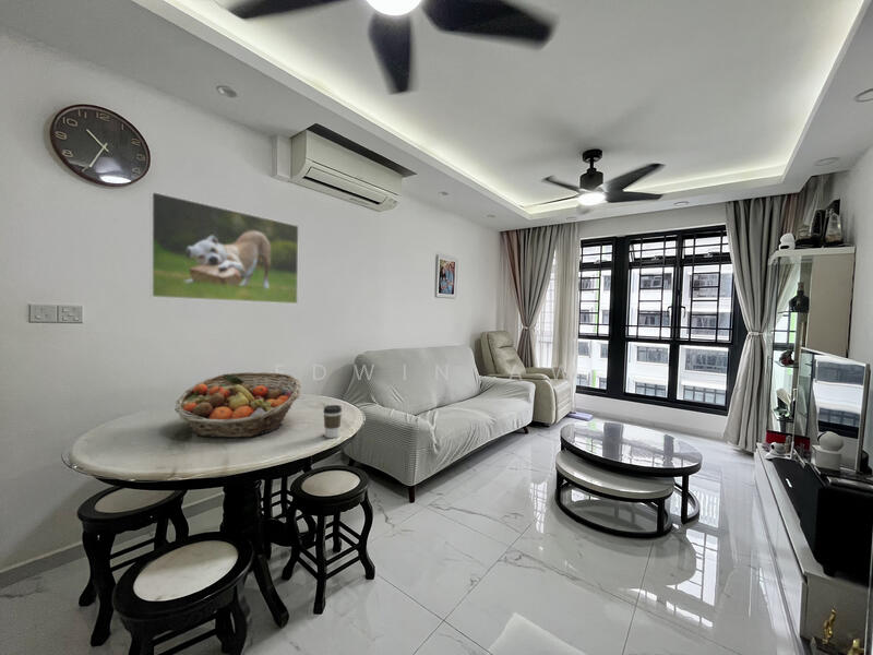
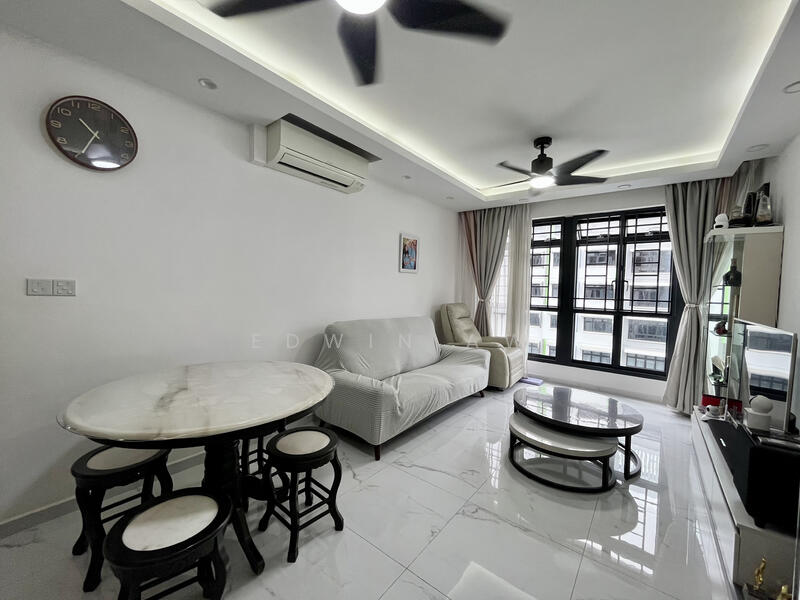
- coffee cup (332, 421)
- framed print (235, 255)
- fruit basket (241, 402)
